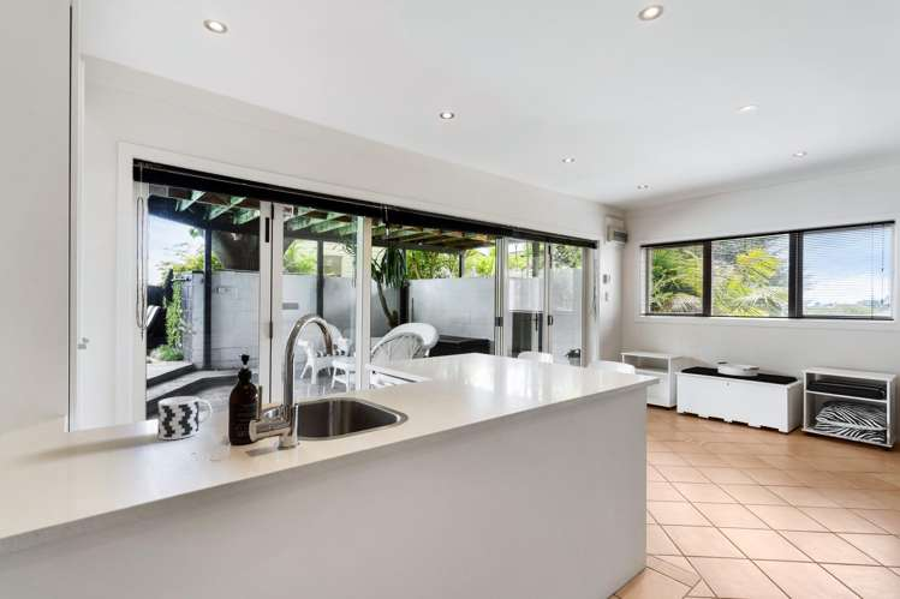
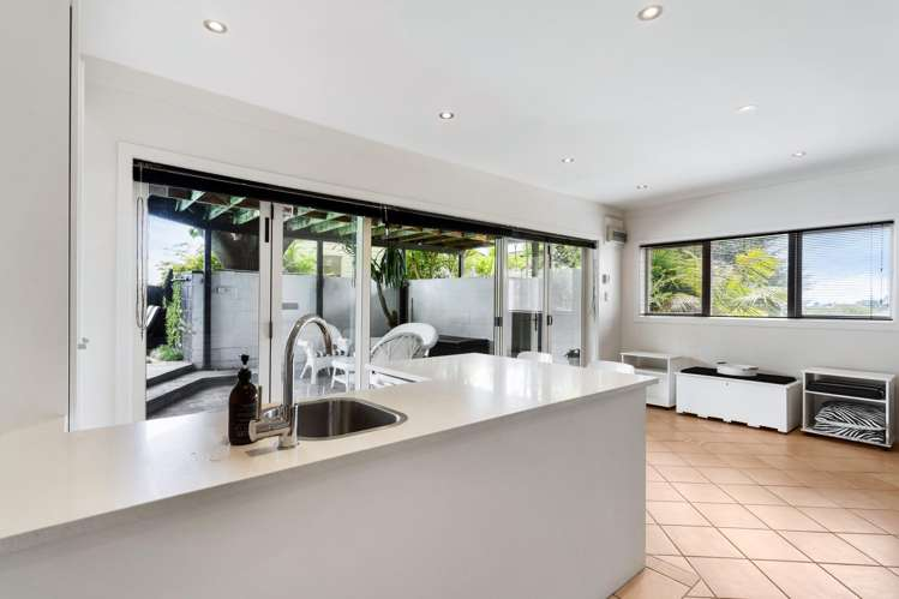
- cup (185, 415)
